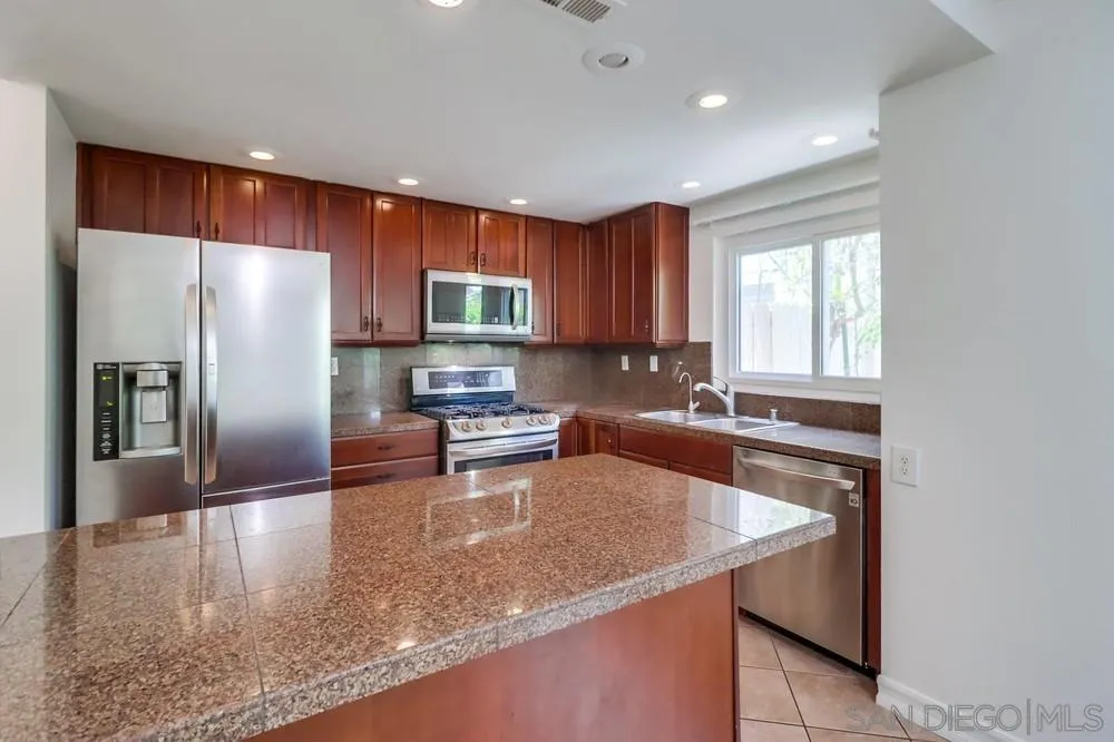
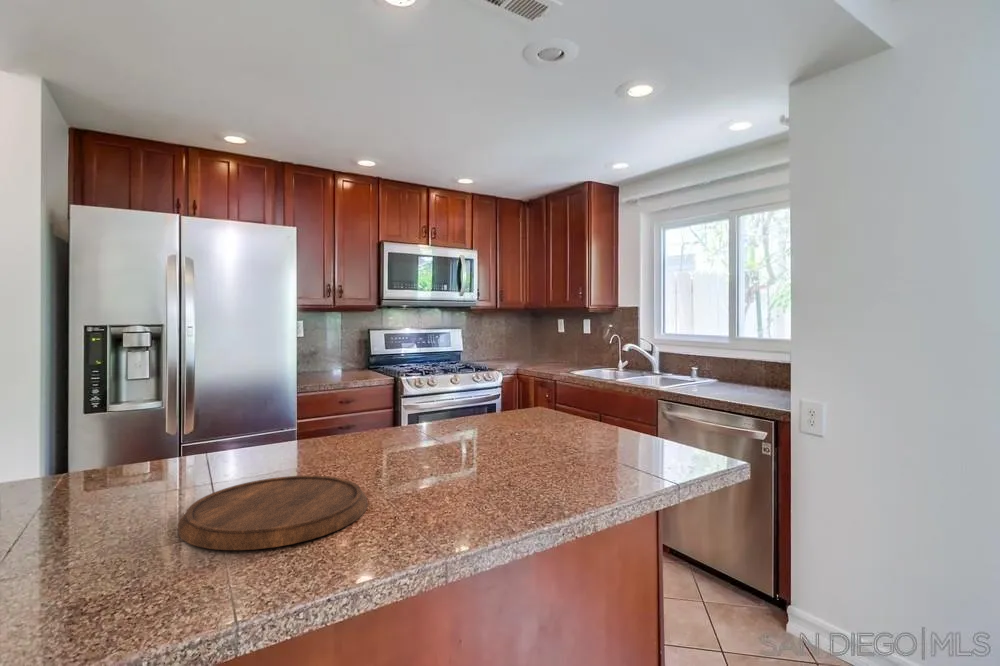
+ cutting board (279, 505)
